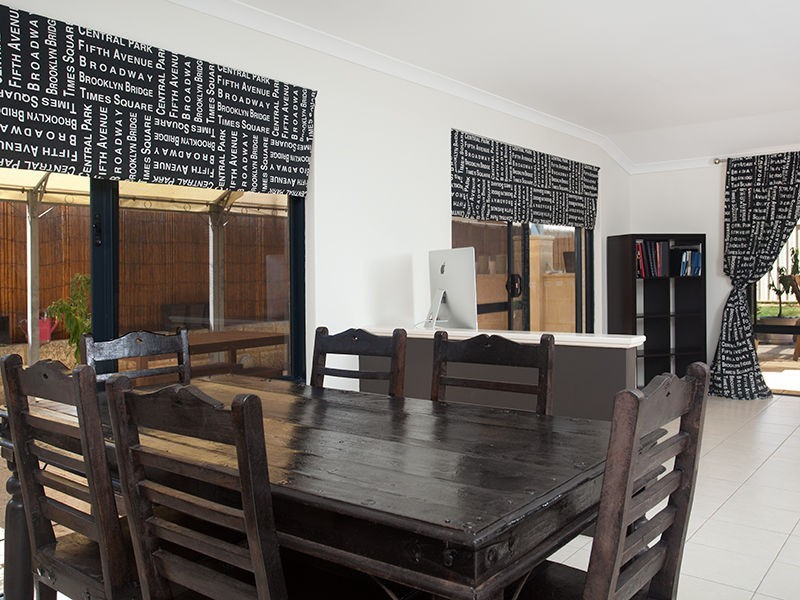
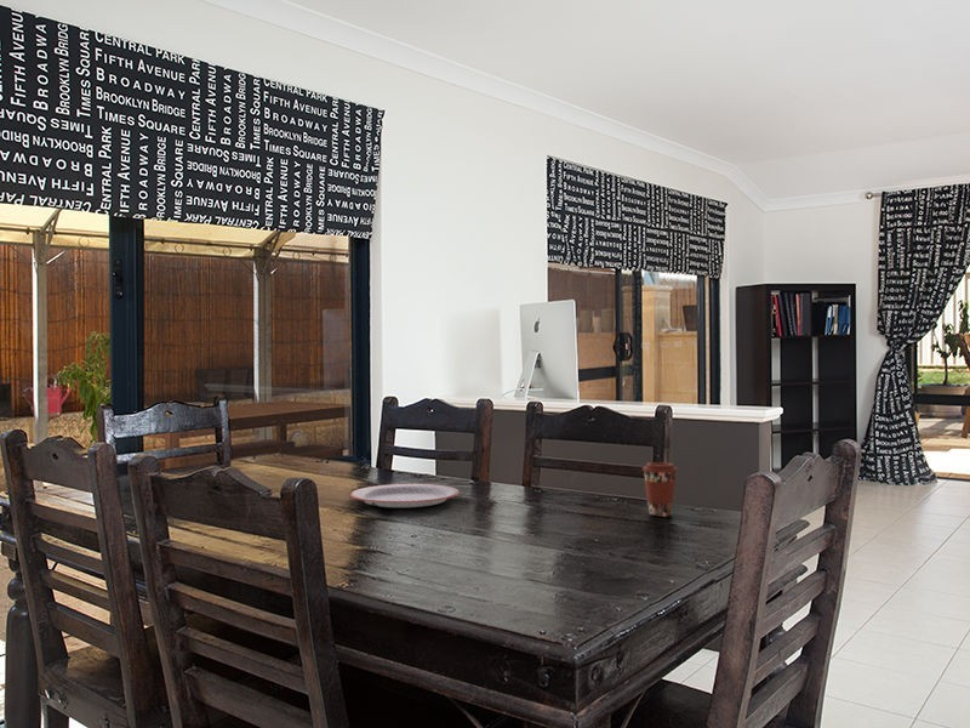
+ coffee cup (660, 489)
+ plate (405, 496)
